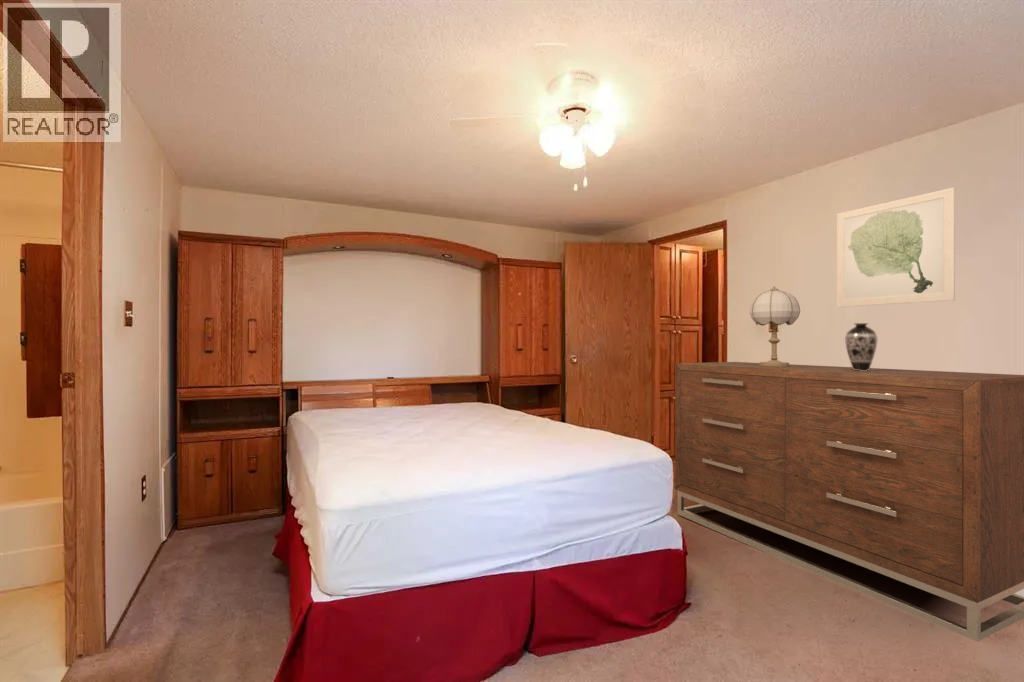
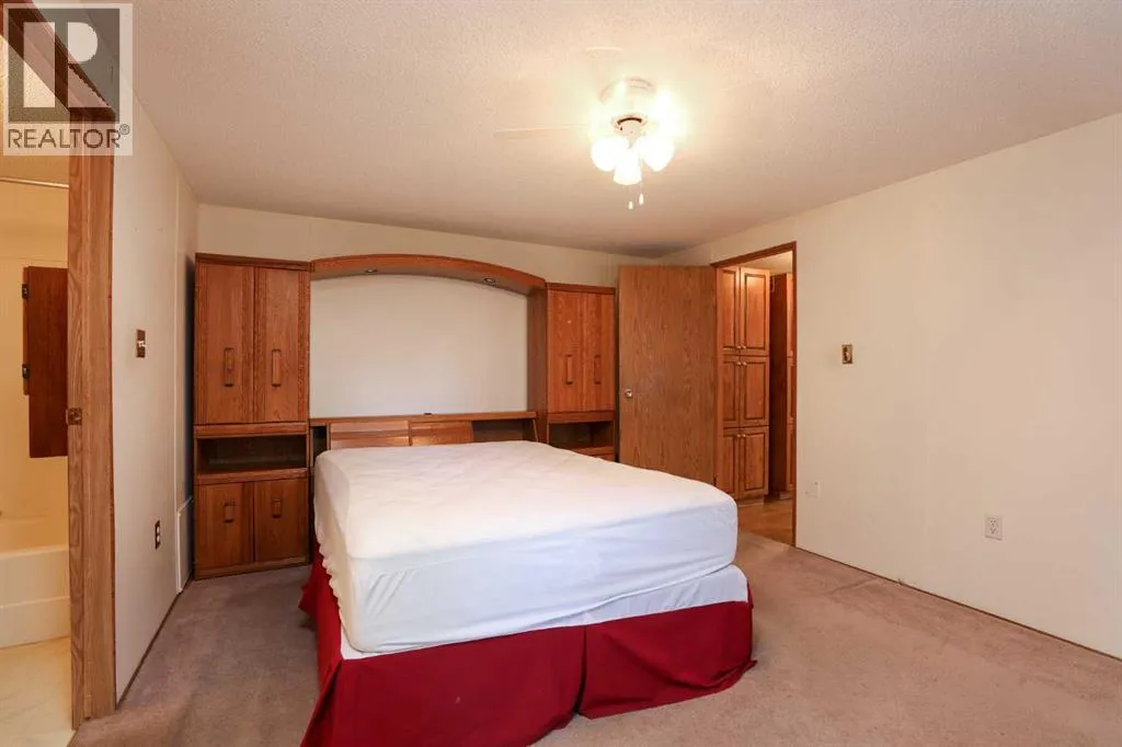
- decorative vase (861, 346)
- wall art (890, 253)
- dresser (816, 460)
- table lamp (774, 325)
